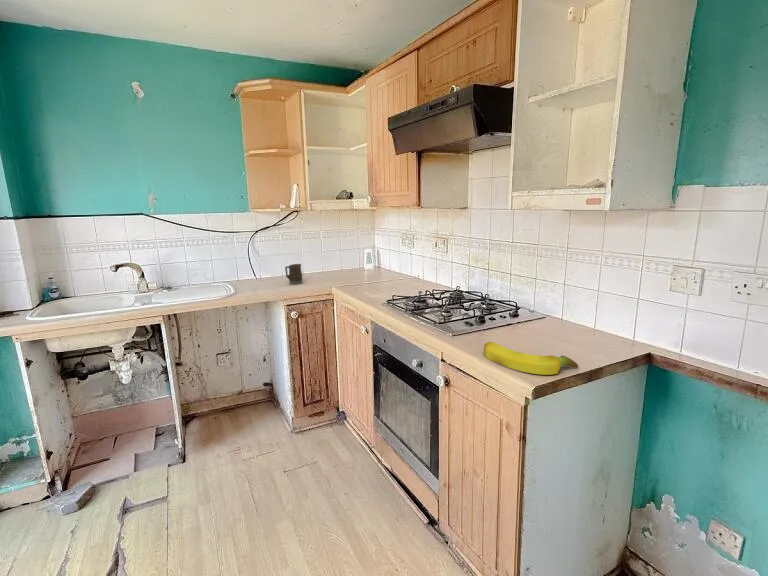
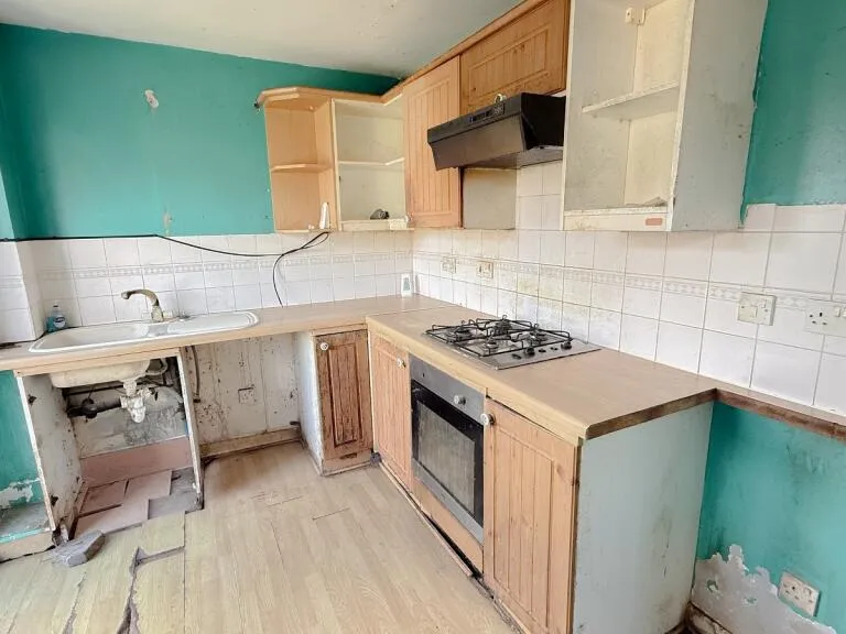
- fruit (523, 354)
- mug (293, 274)
